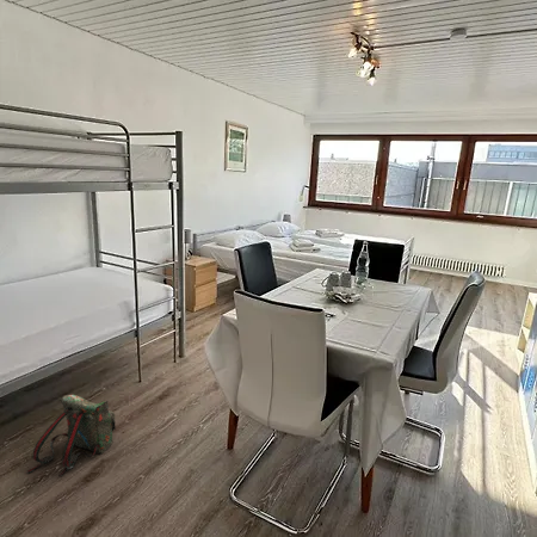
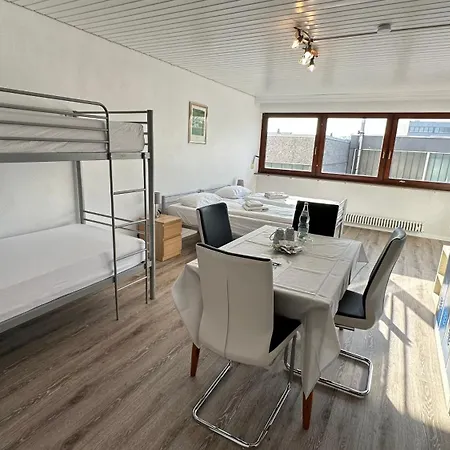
- backpack (73, 430)
